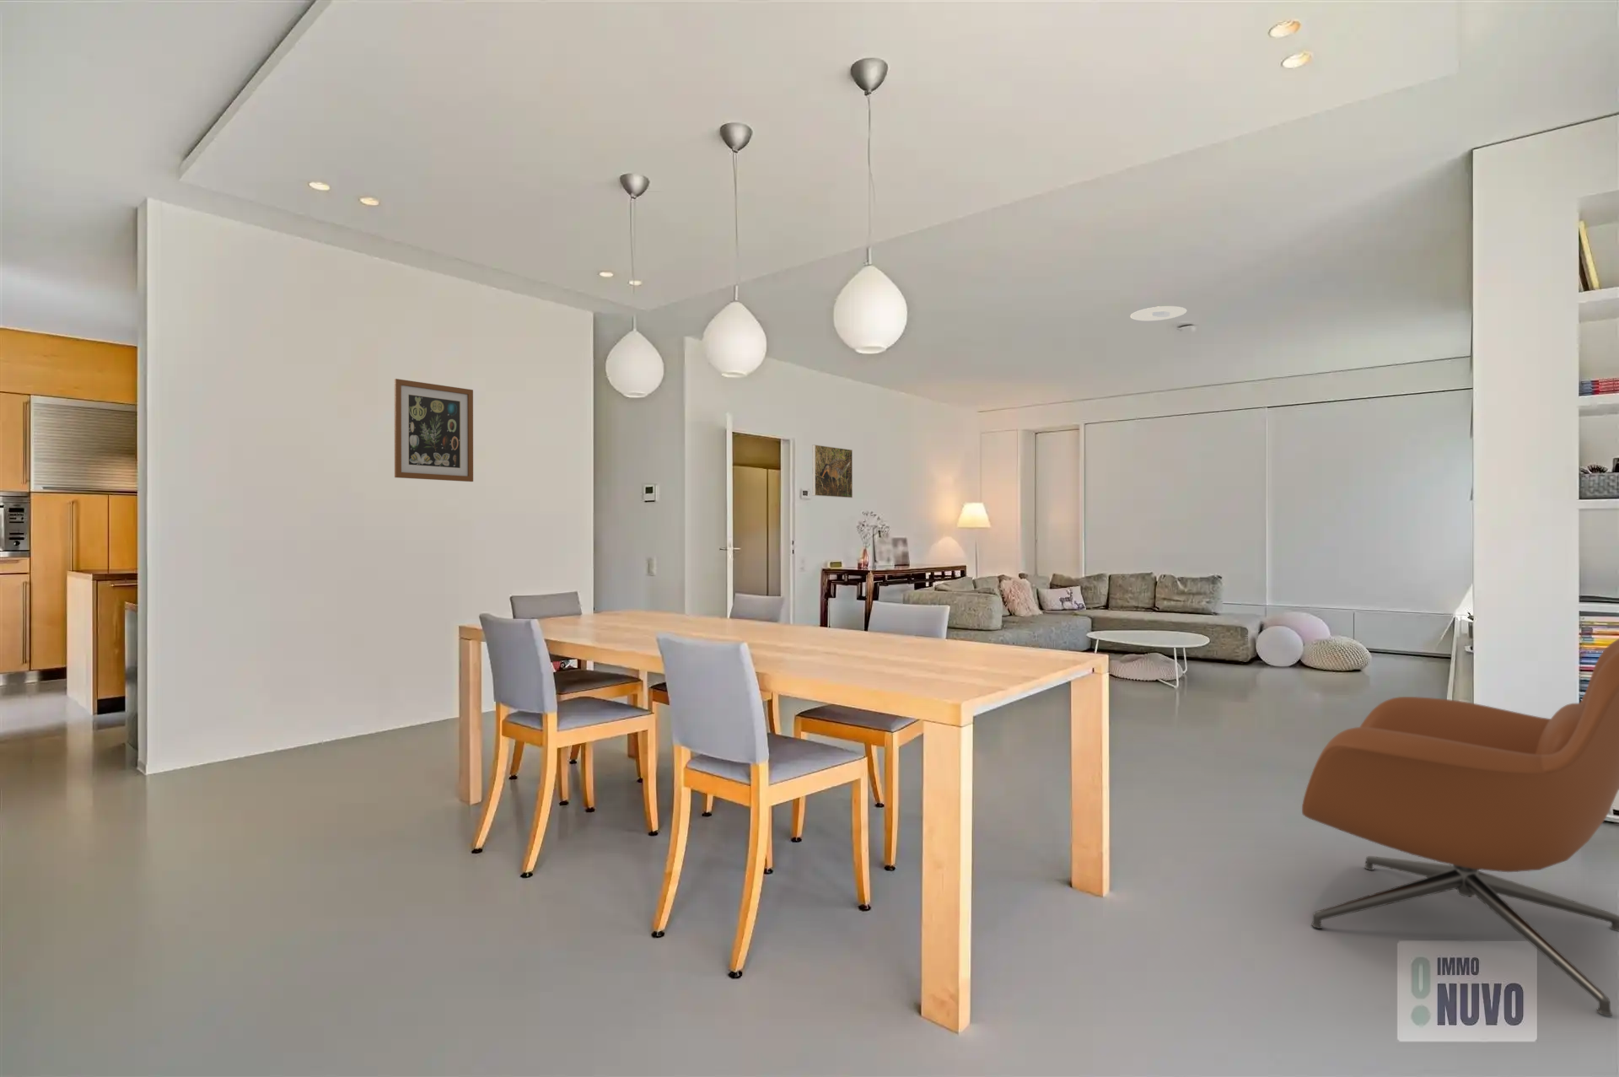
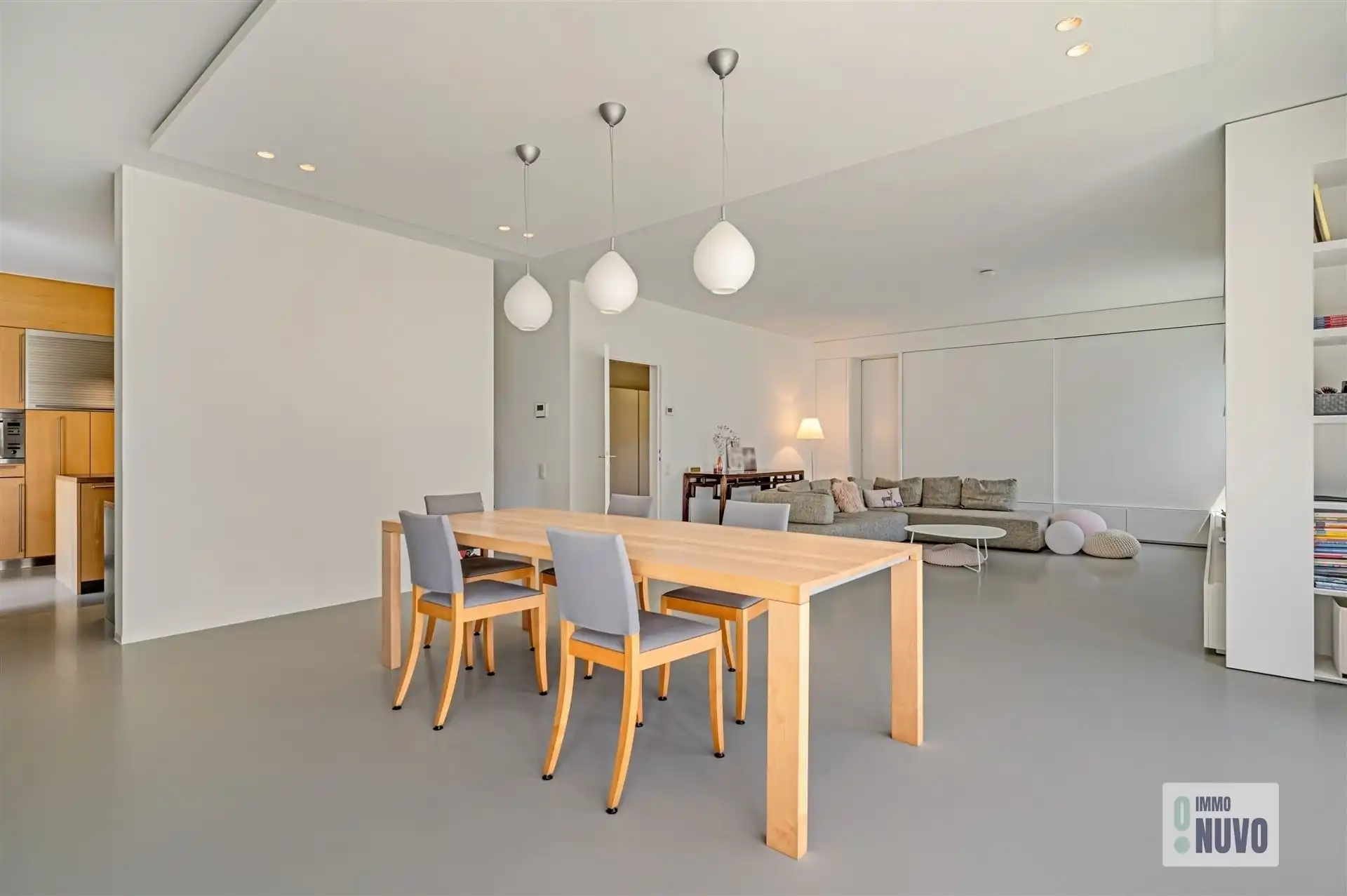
- recessed light (1157, 310)
- armchair (1478, 775)
- wall art (435, 432)
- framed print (832, 471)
